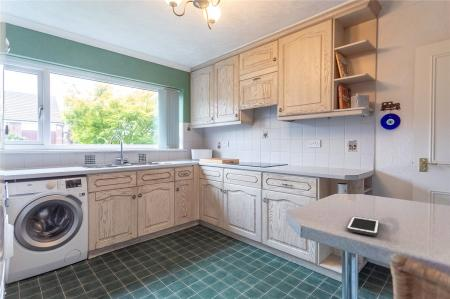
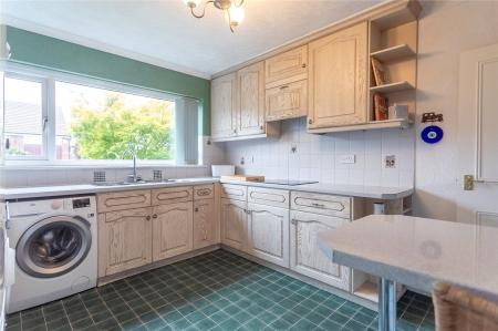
- cell phone (363, 225)
